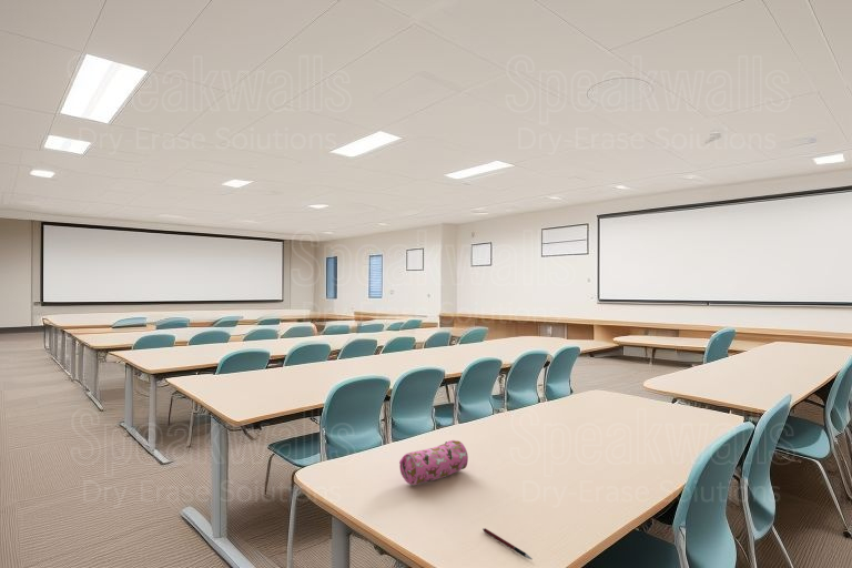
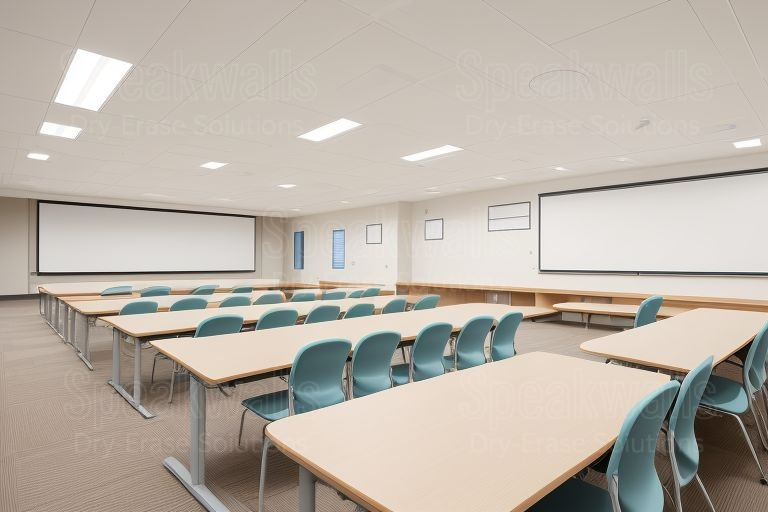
- pencil case (434, 462)
- pen (506, 542)
